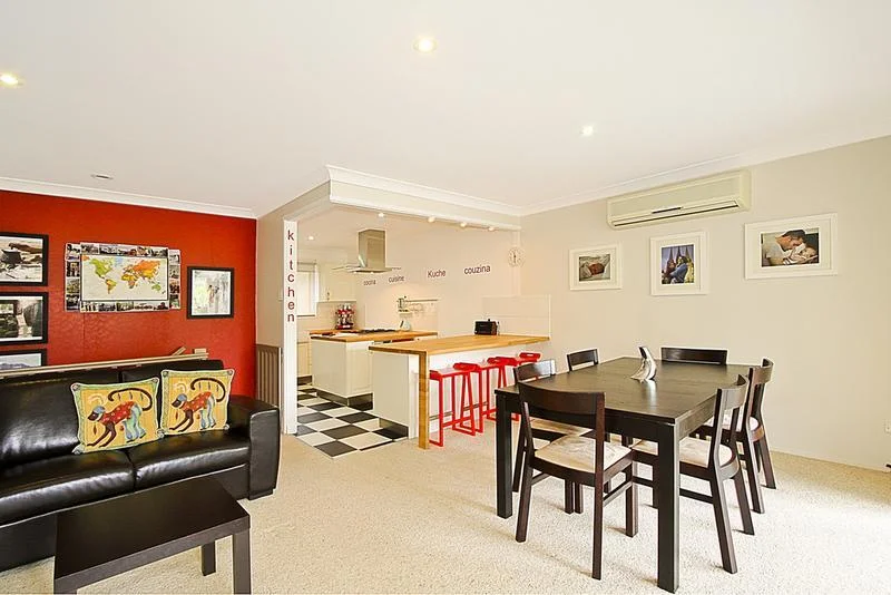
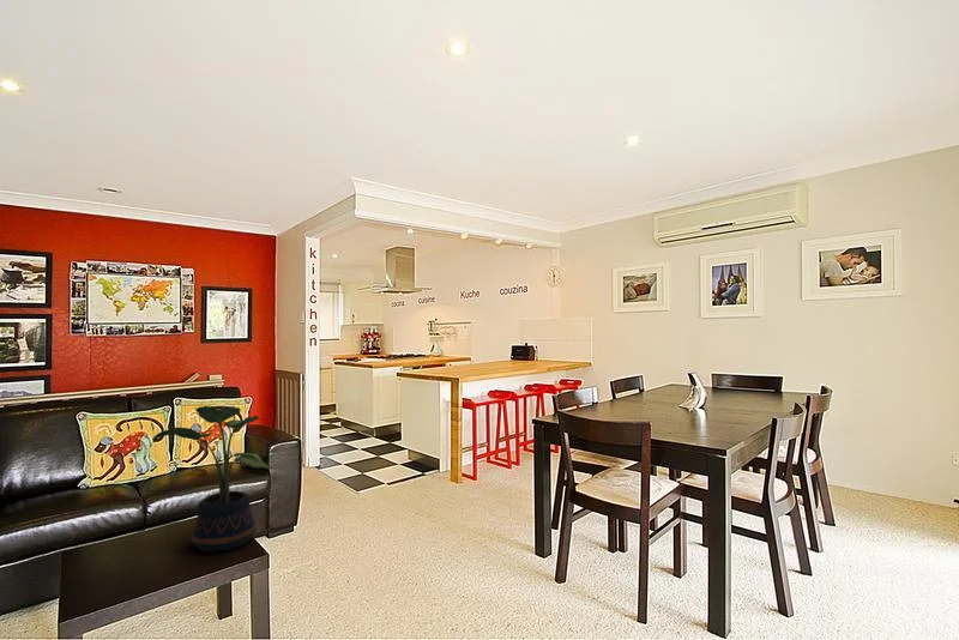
+ potted plant (217, 467)
